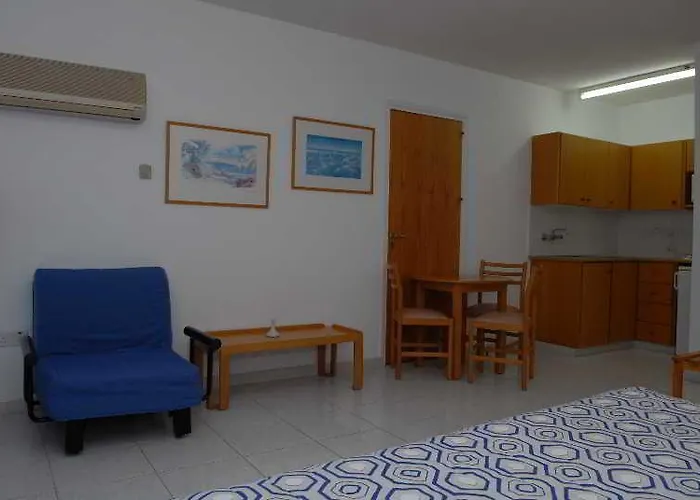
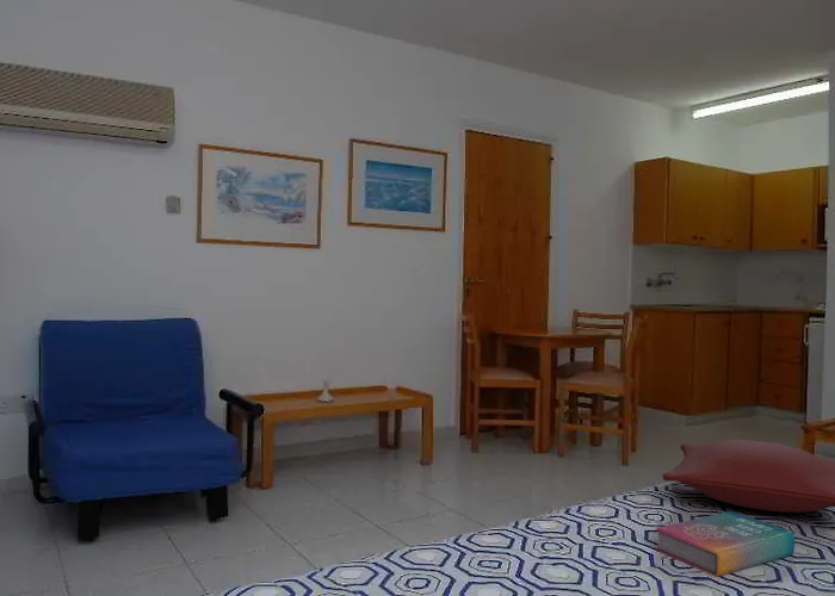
+ pillow (760, 473)
+ book (724, 541)
